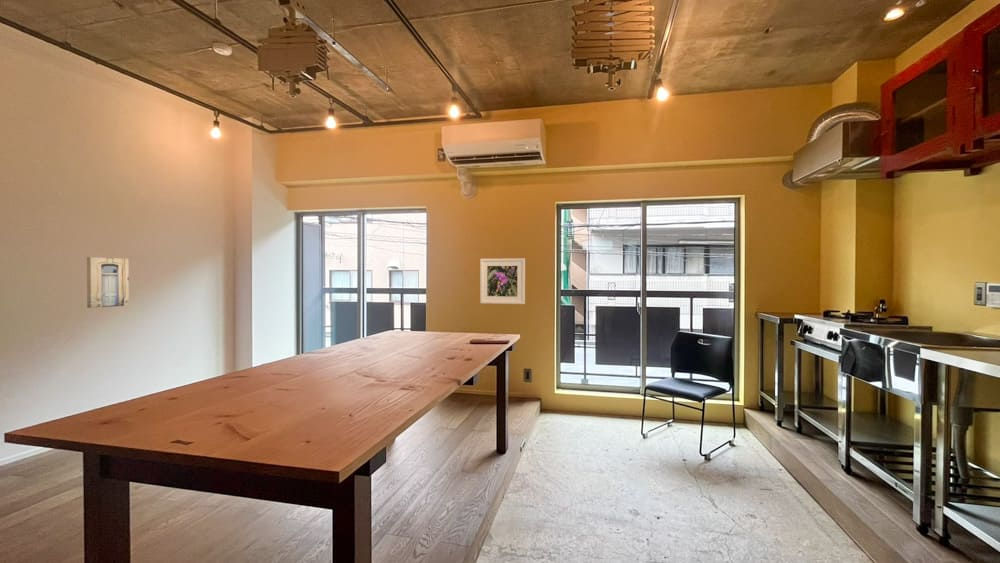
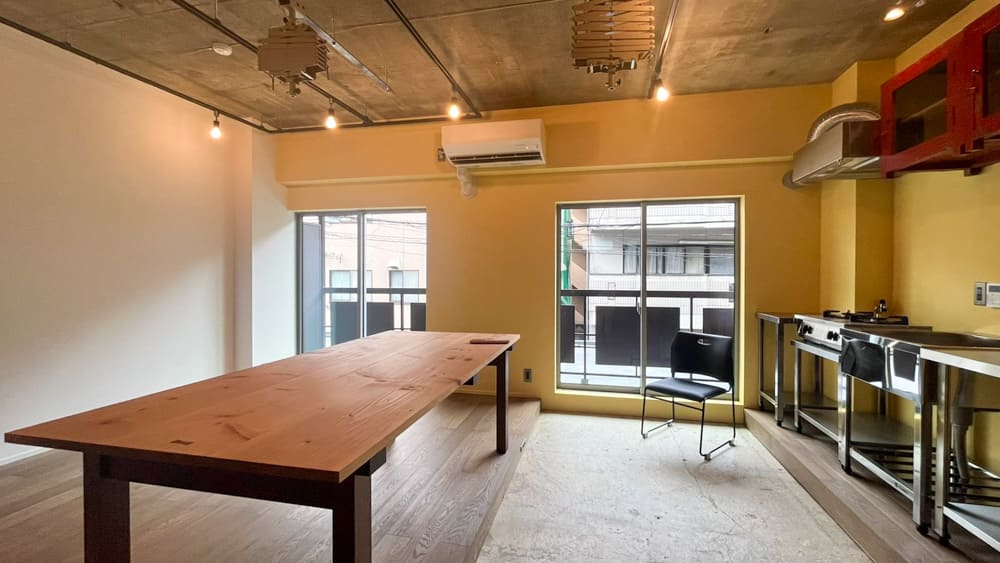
- wall art (108, 282)
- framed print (502, 281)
